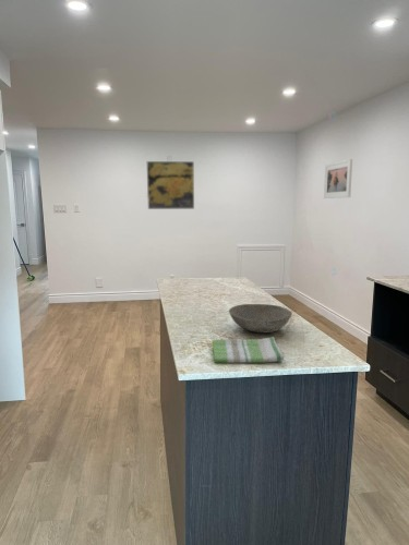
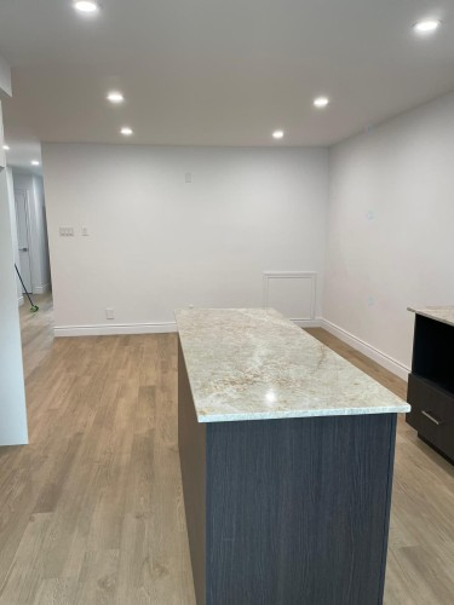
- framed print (337, 180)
- bowl (260, 319)
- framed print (170, 185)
- dish towel (245, 349)
